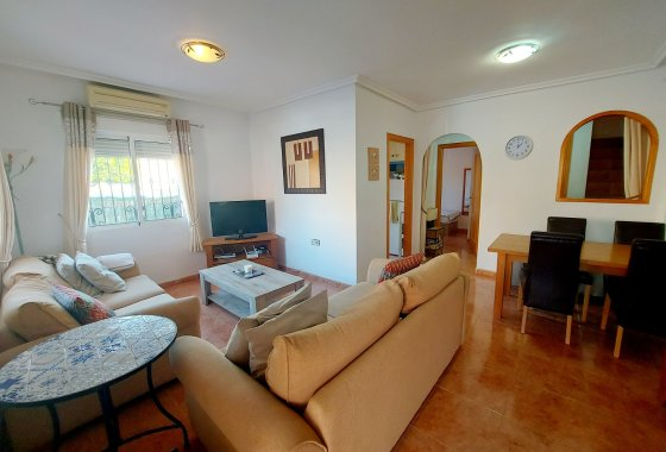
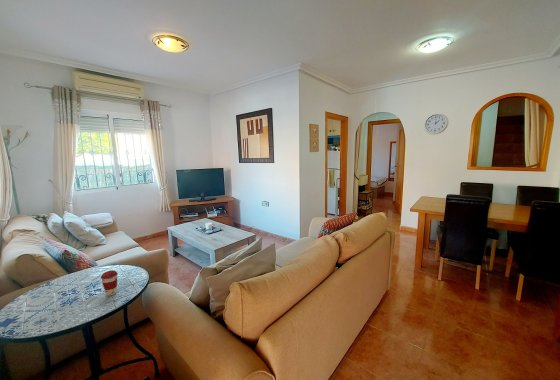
+ coffee cup (110, 283)
